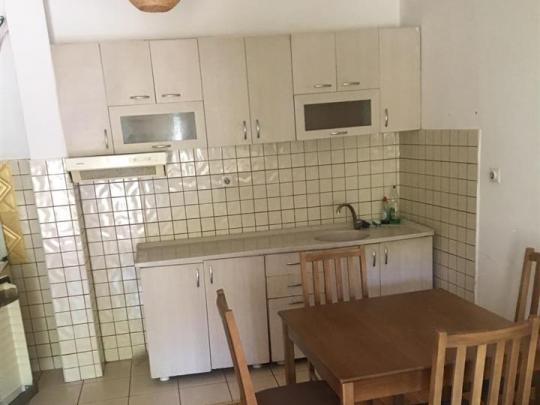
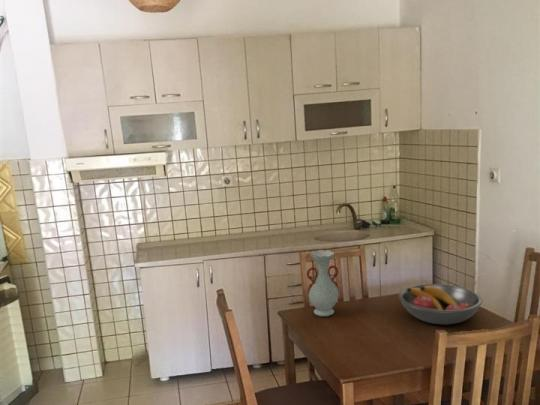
+ vase (322, 283)
+ fruit bowl (439, 304)
